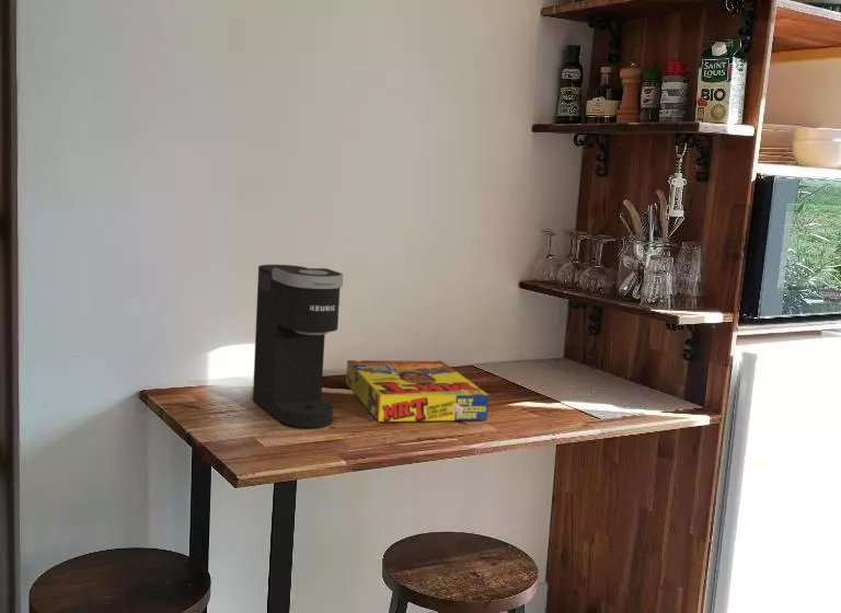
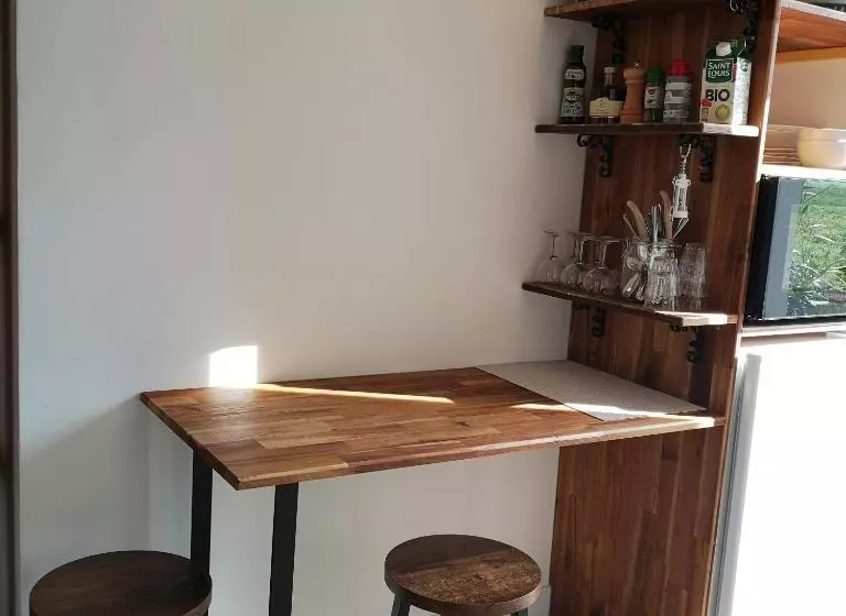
- coffee maker (295, 339)
- cereal box (413, 388)
